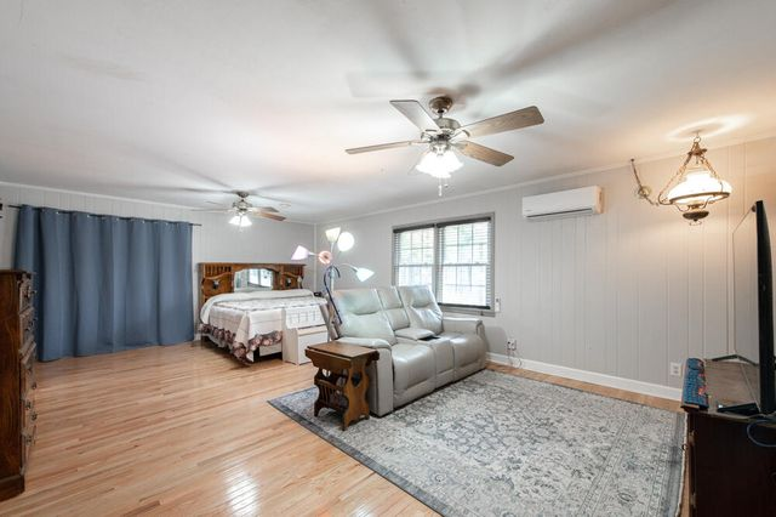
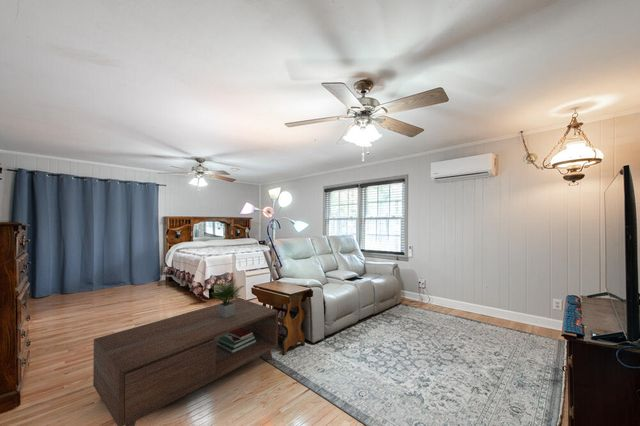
+ coffee table (197, 329)
